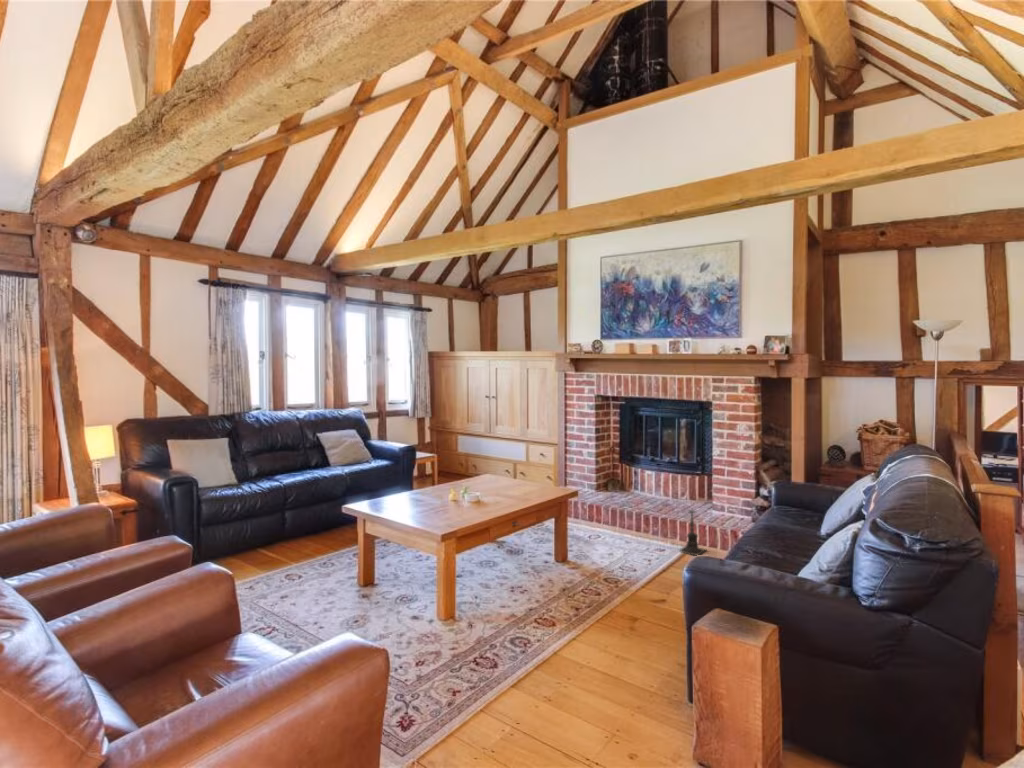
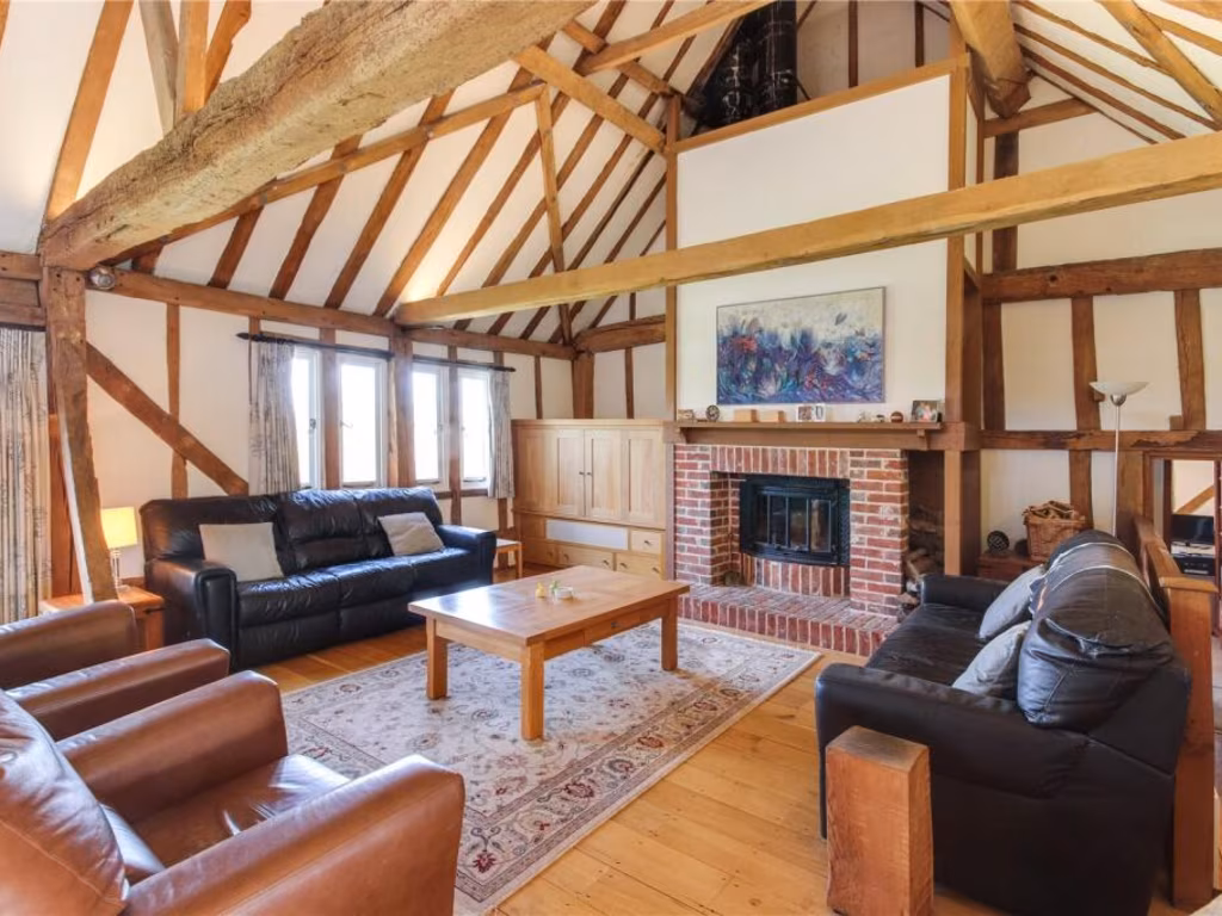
- candle holder (691, 527)
